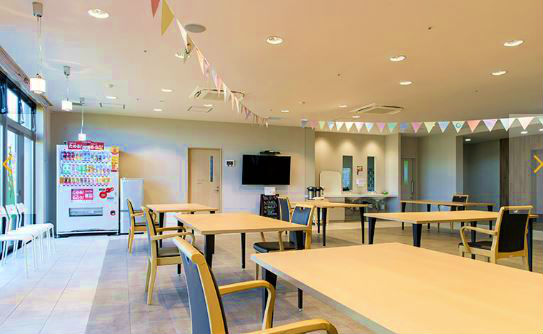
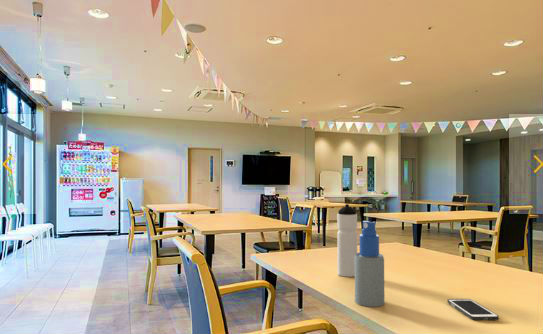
+ water bottle (347, 239)
+ spray bottle (369, 261)
+ cell phone (471, 308)
